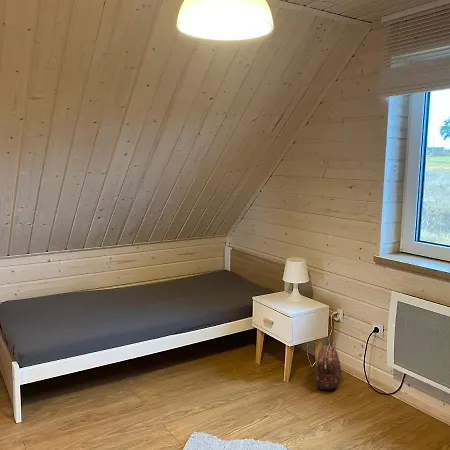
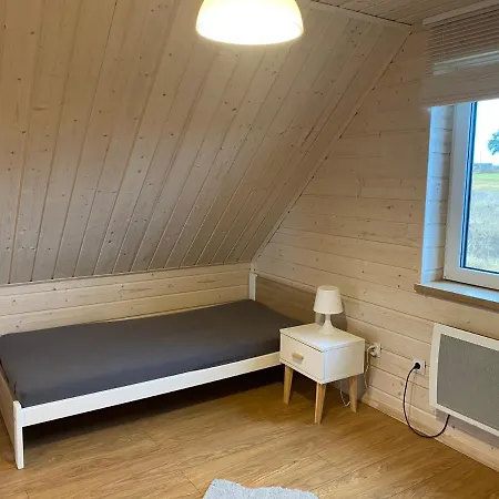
- cosmetic bag (328, 365)
